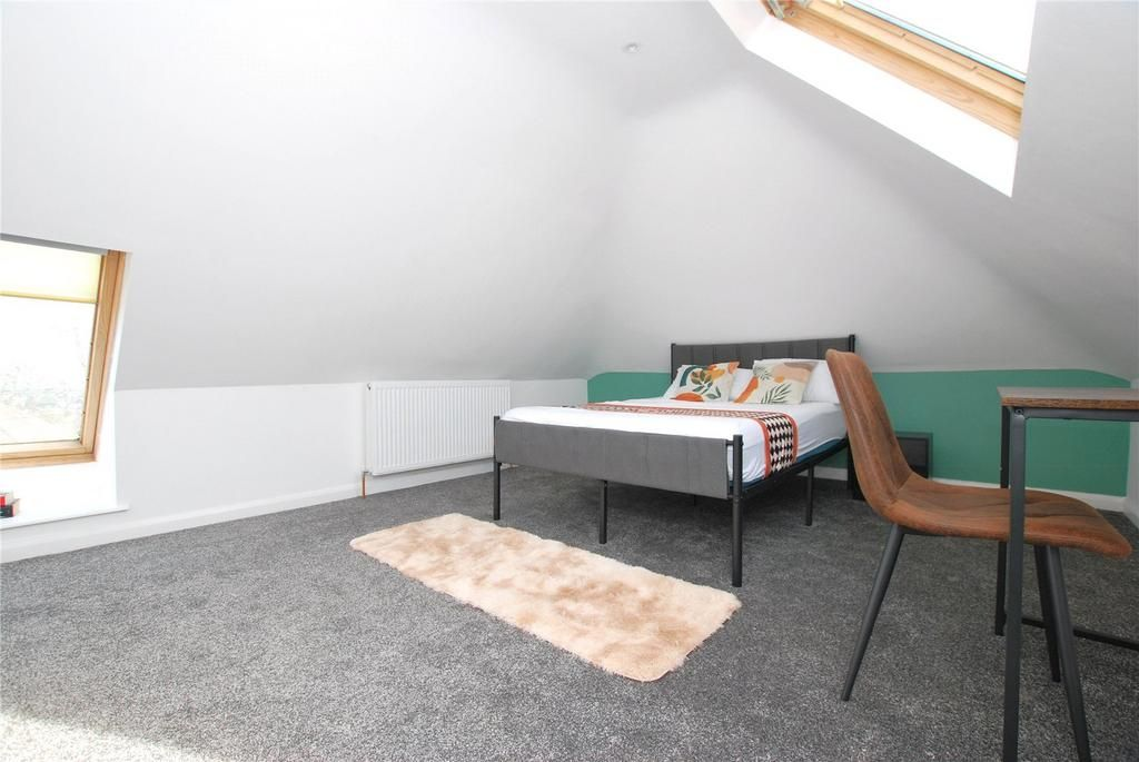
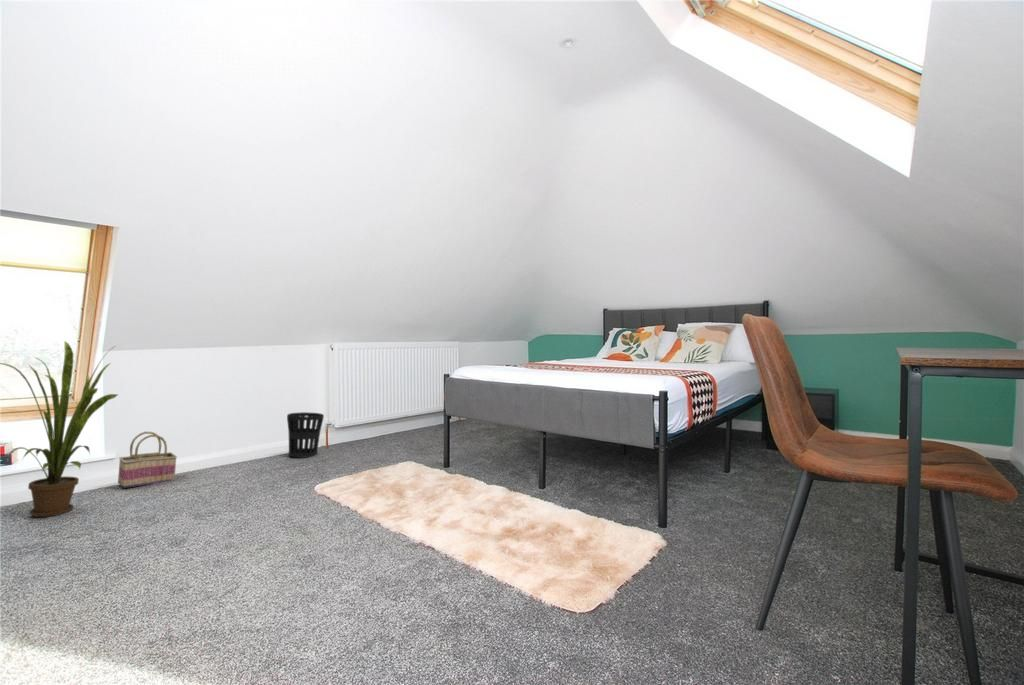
+ basket (148, 457)
+ wastebasket (304, 434)
+ house plant (54, 425)
